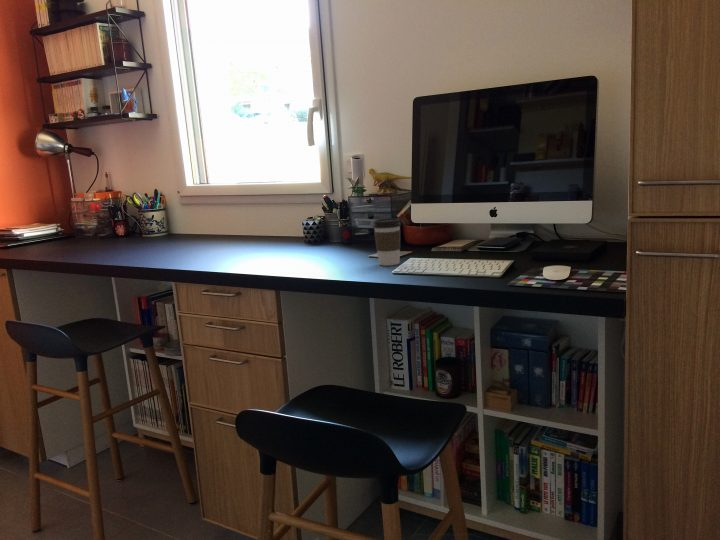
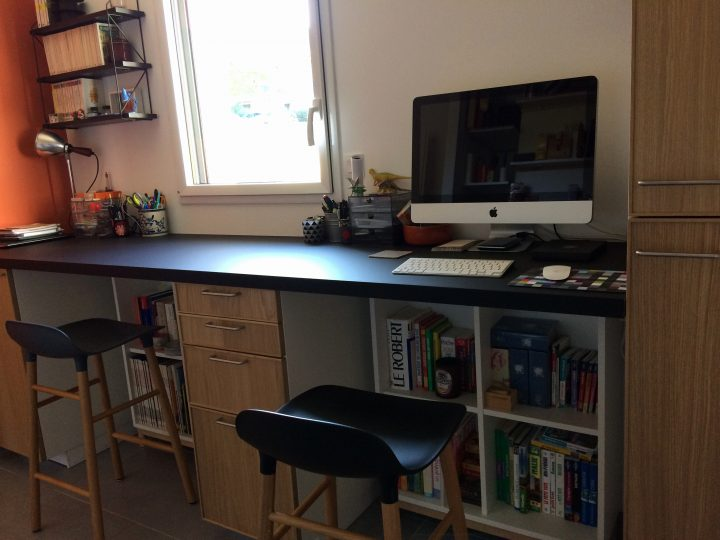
- coffee cup (388, 241)
